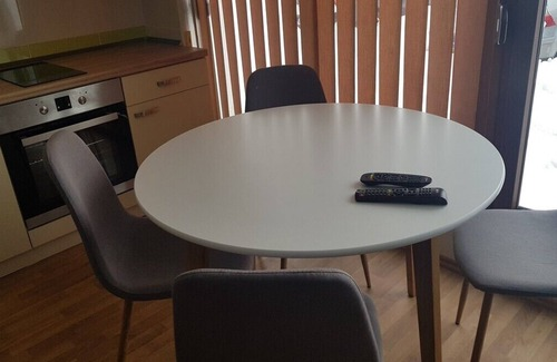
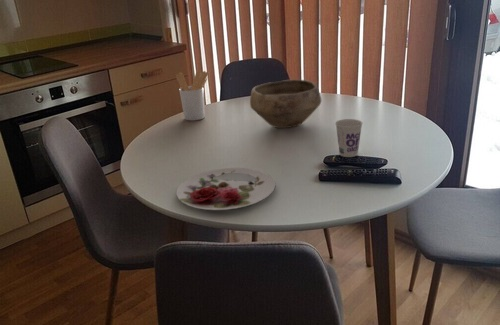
+ plate (226, 186)
+ bowl (285, 105)
+ cup (348, 138)
+ utensil holder (196, 94)
